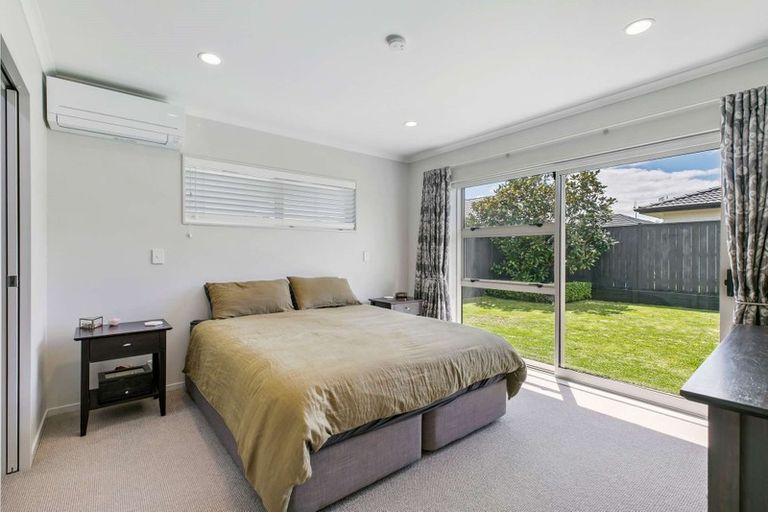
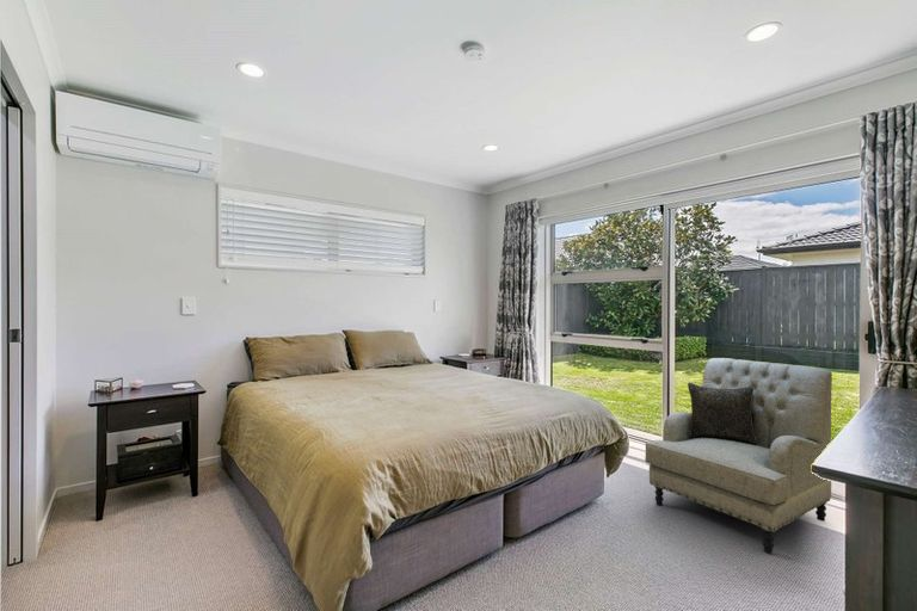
+ armchair (737, 438)
